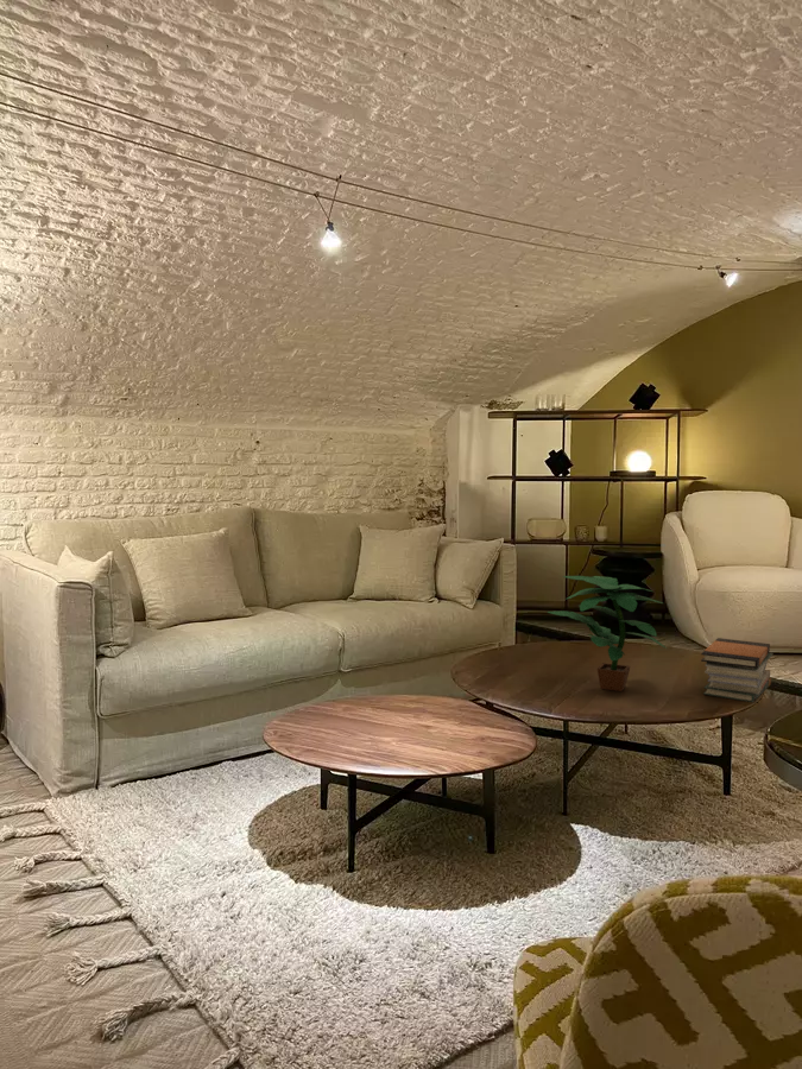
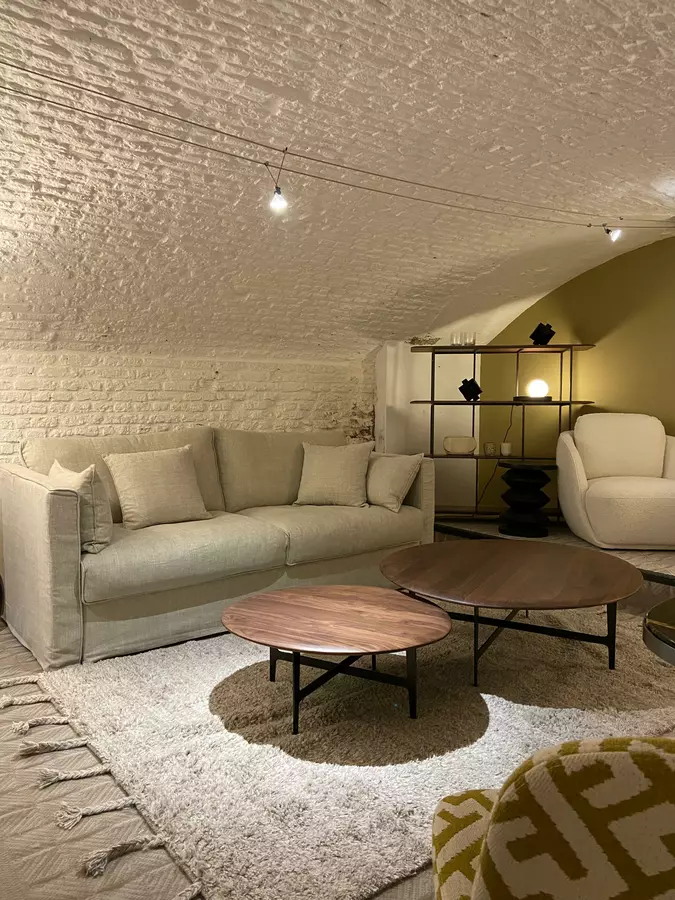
- potted plant (606, 632)
- book stack (737, 669)
